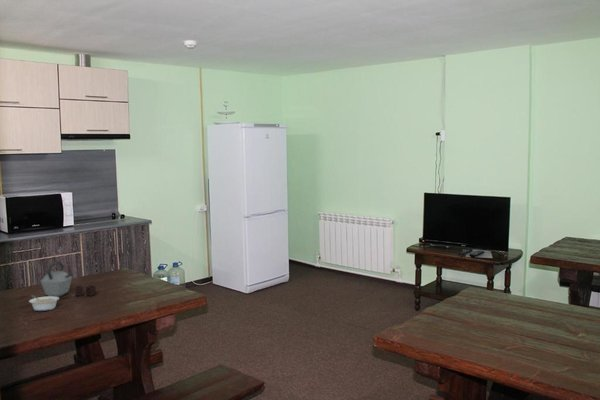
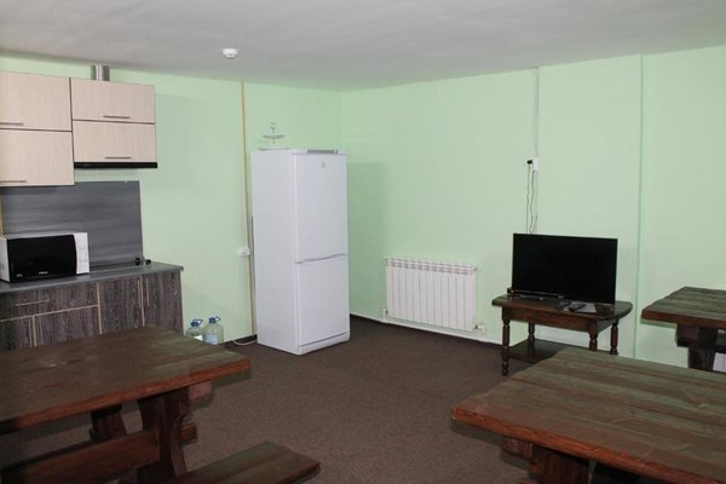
- kettle (69, 279)
- legume (43, 303)
